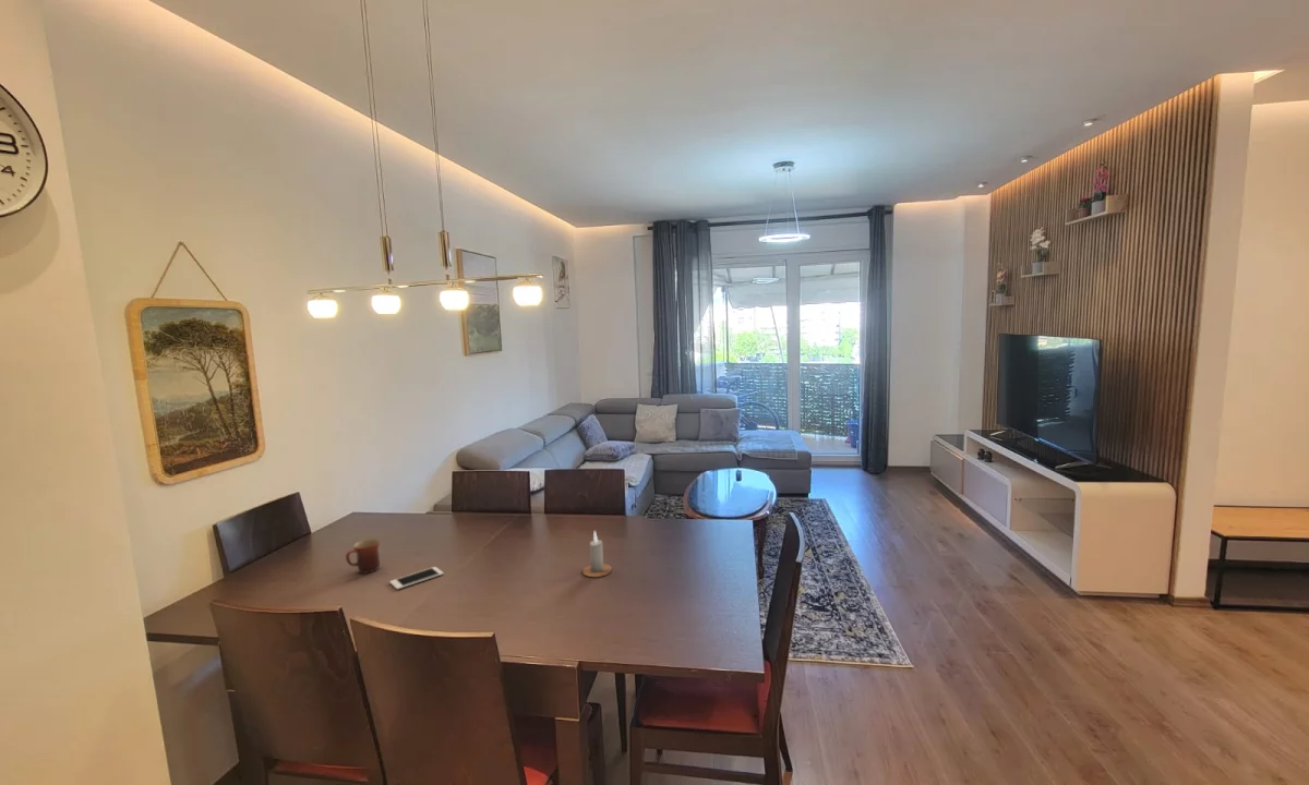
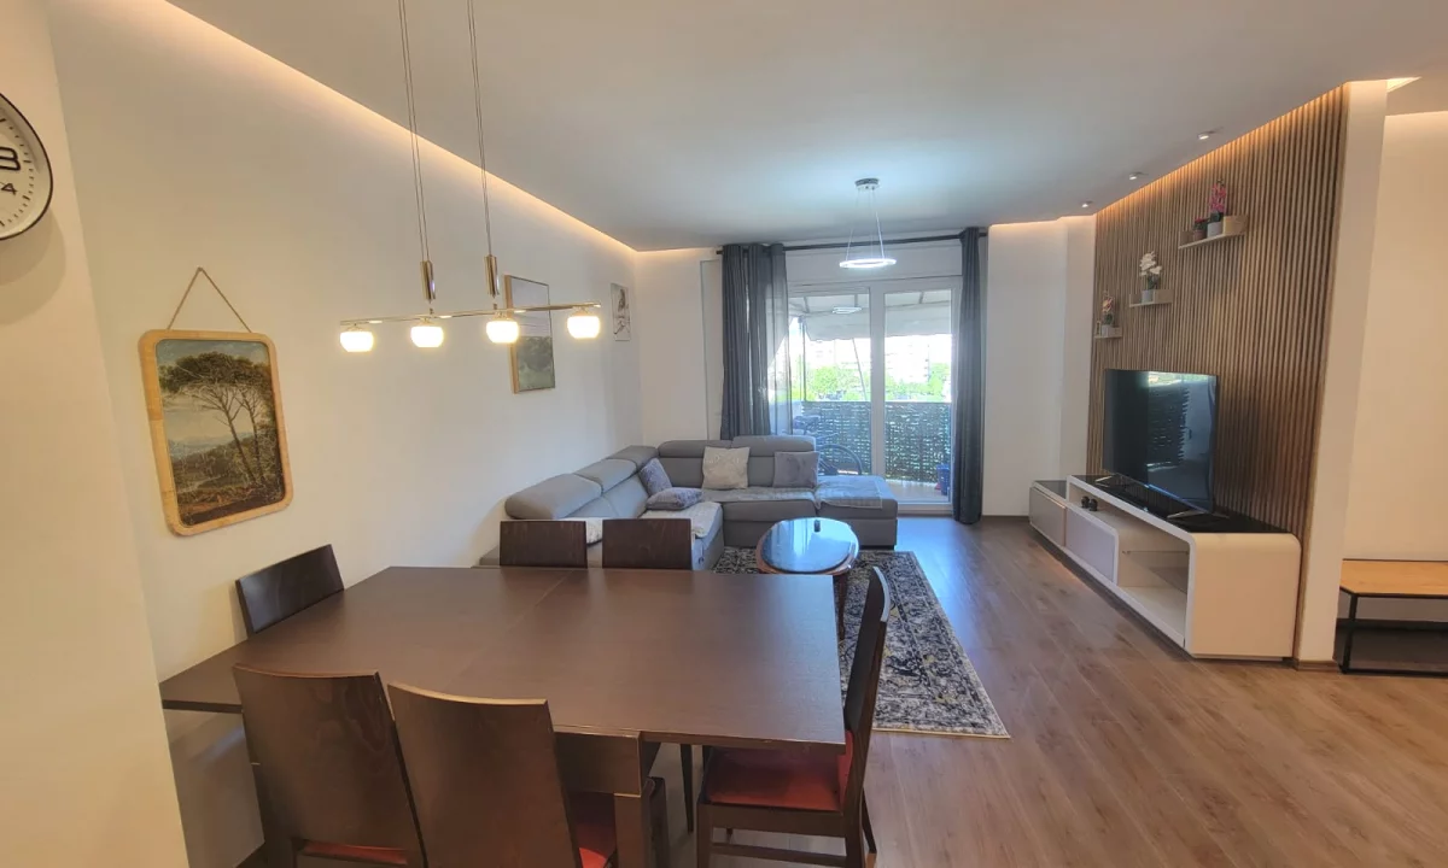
- mug (363, 557)
- candle (596, 550)
- cell phone (417, 577)
